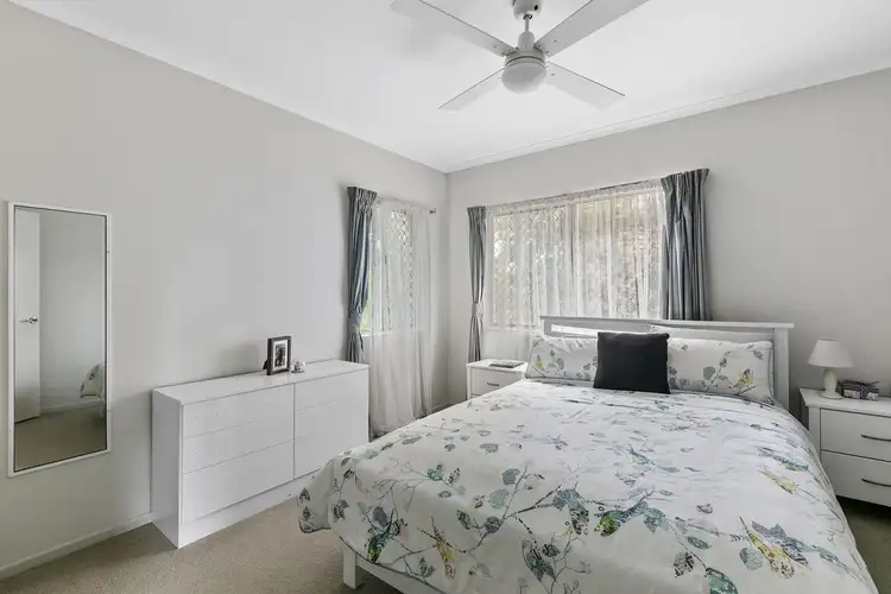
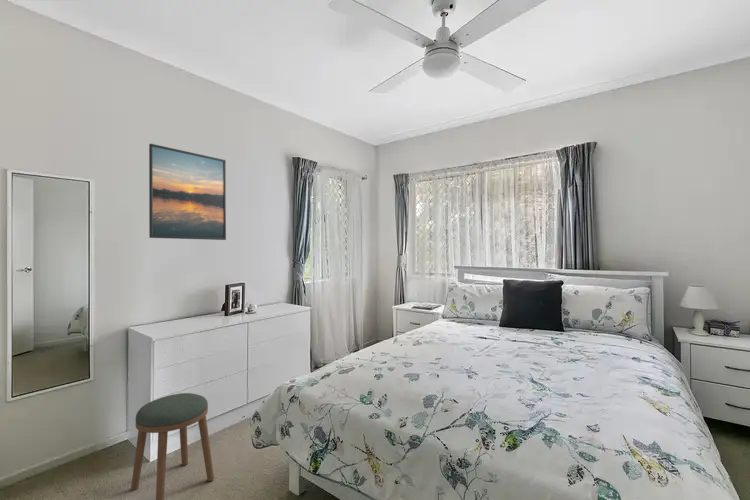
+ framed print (190, 195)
+ stool (166, 442)
